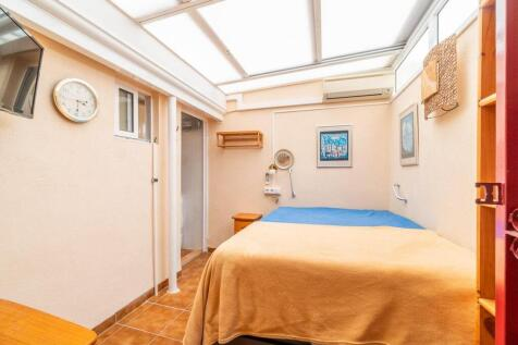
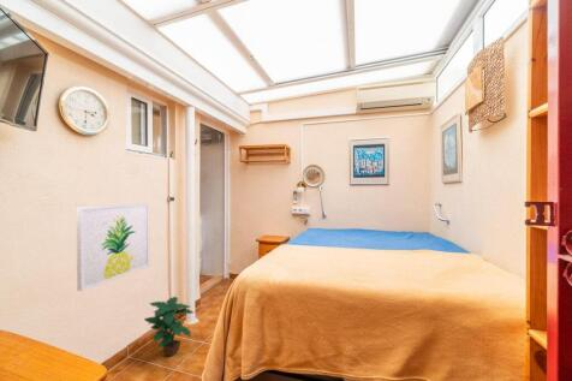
+ potted plant (168, 327)
+ wall art (118, 240)
